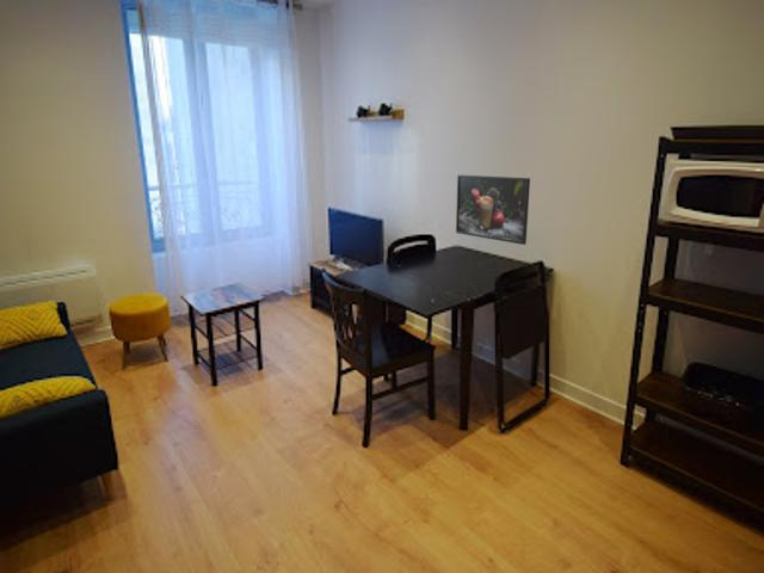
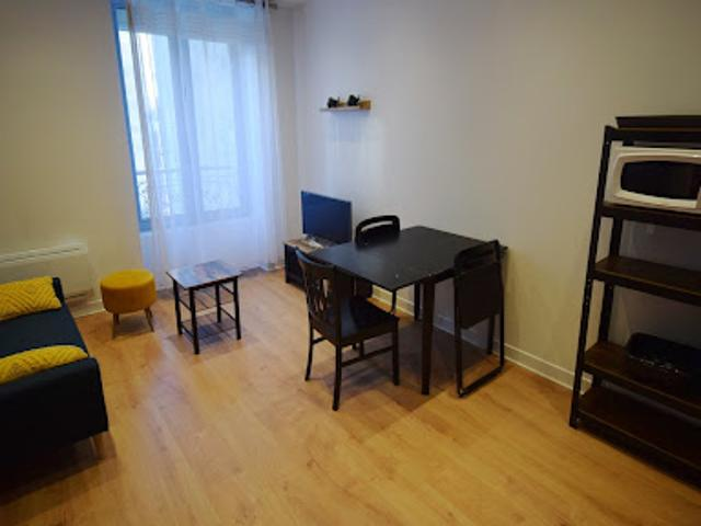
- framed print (489, 208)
